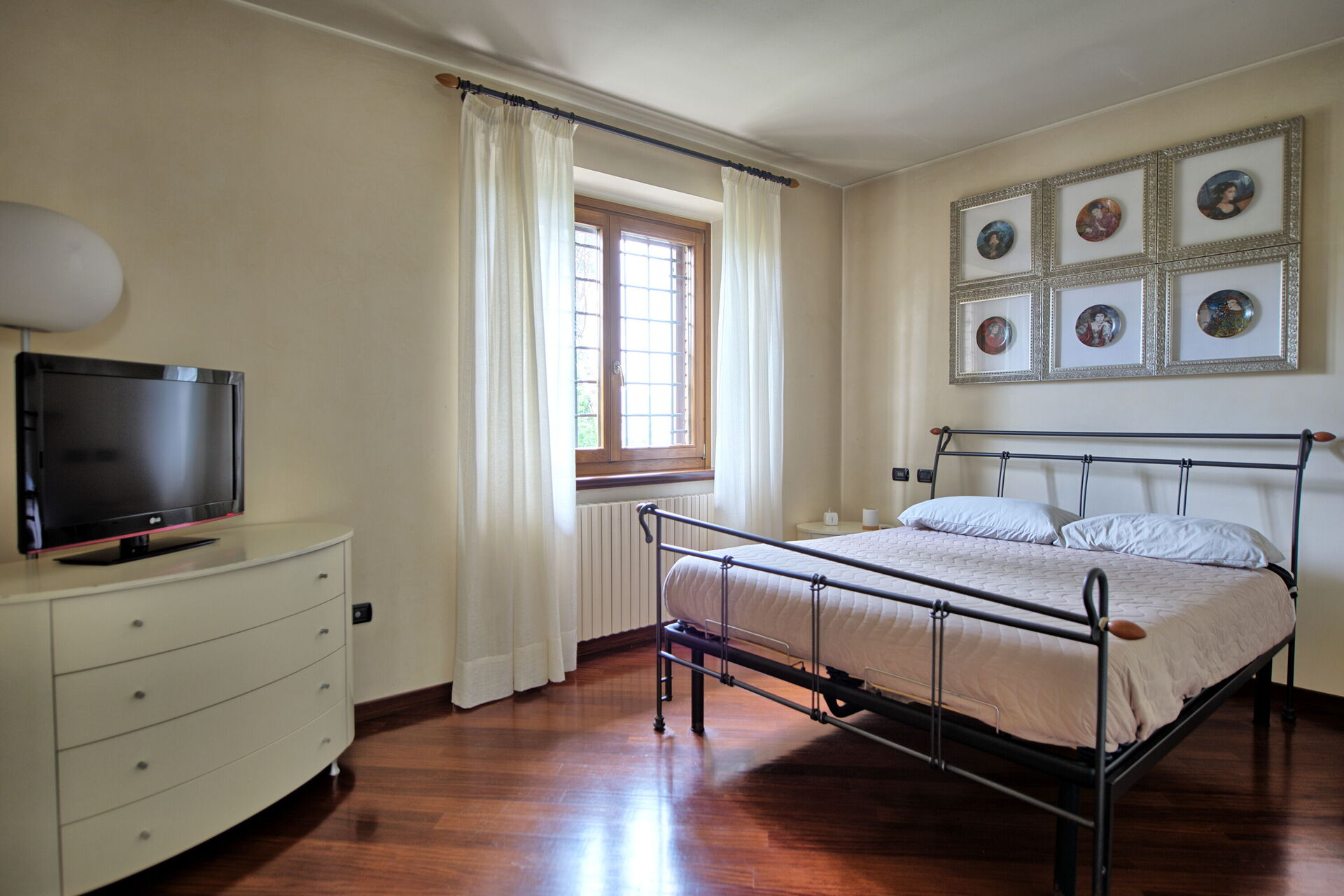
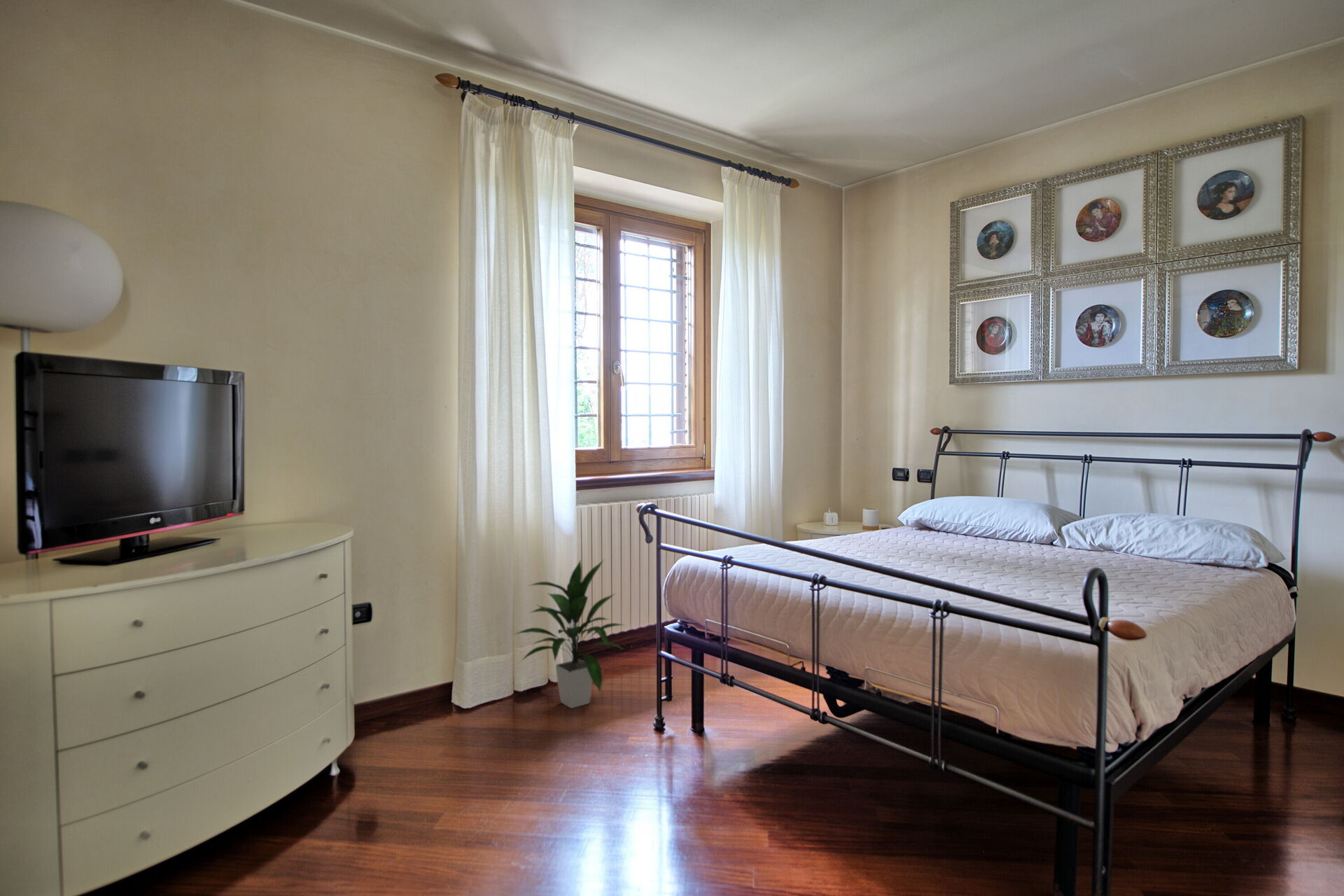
+ indoor plant (574, 634)
